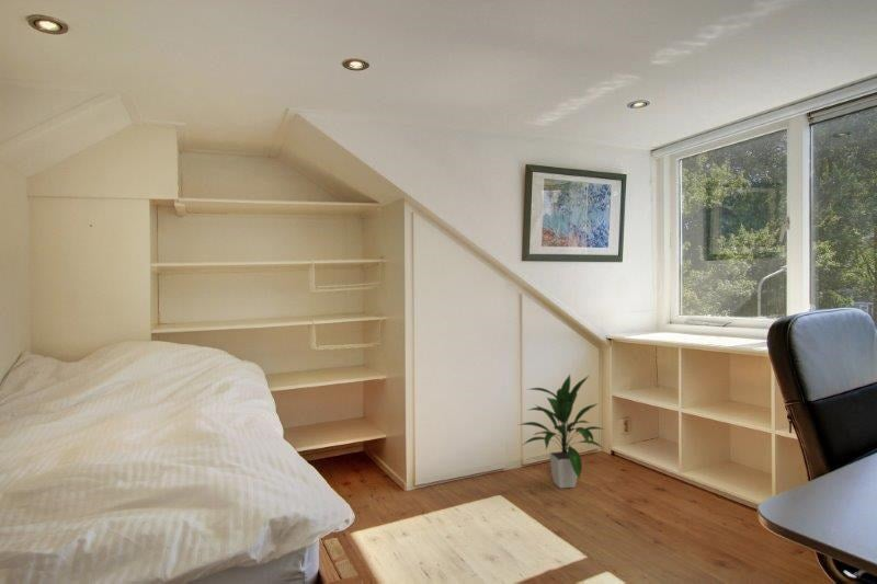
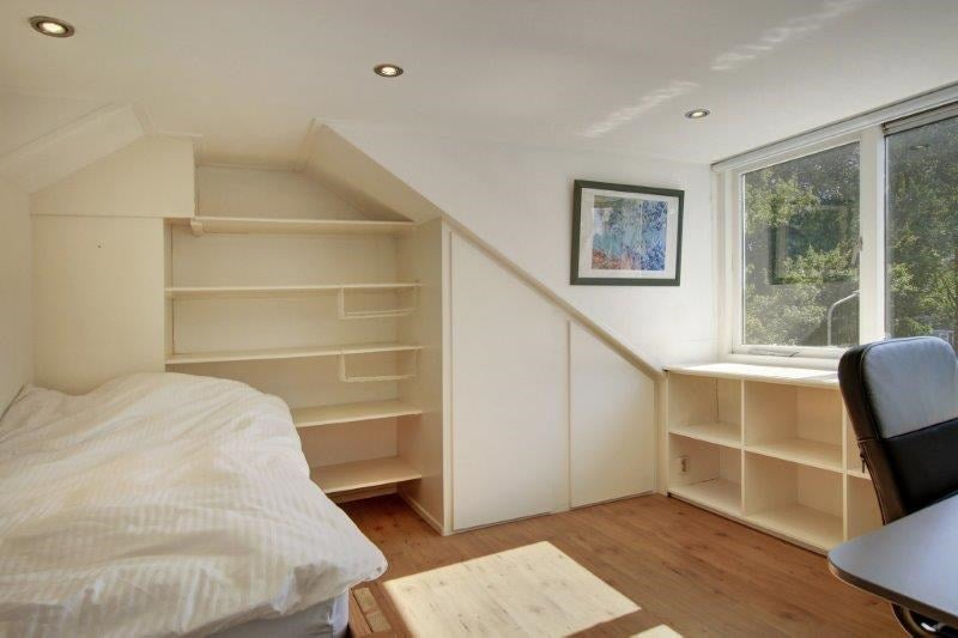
- indoor plant (562, 431)
